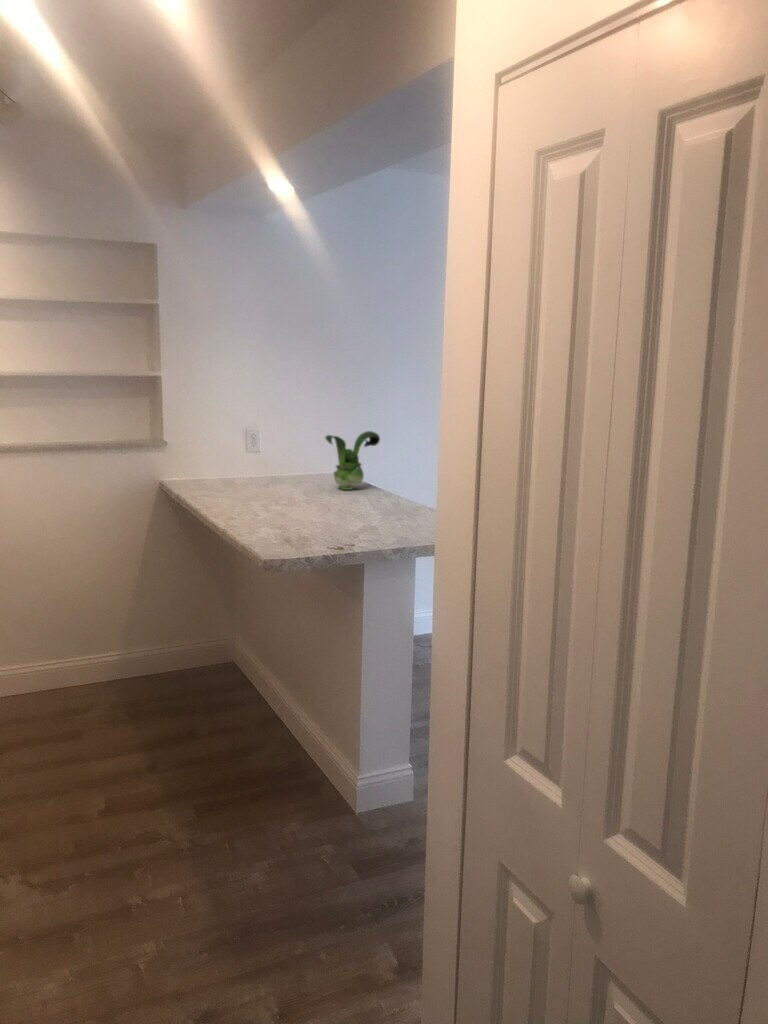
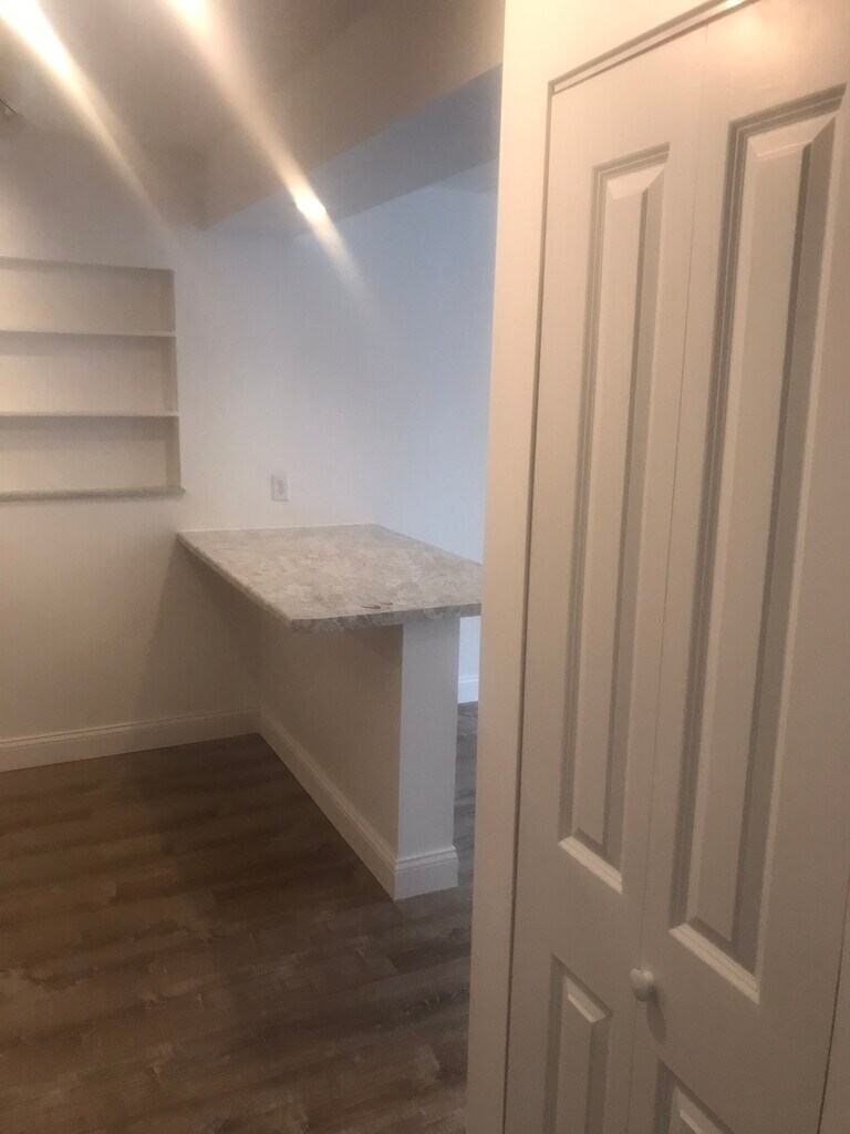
- toy figurine (352, 460)
